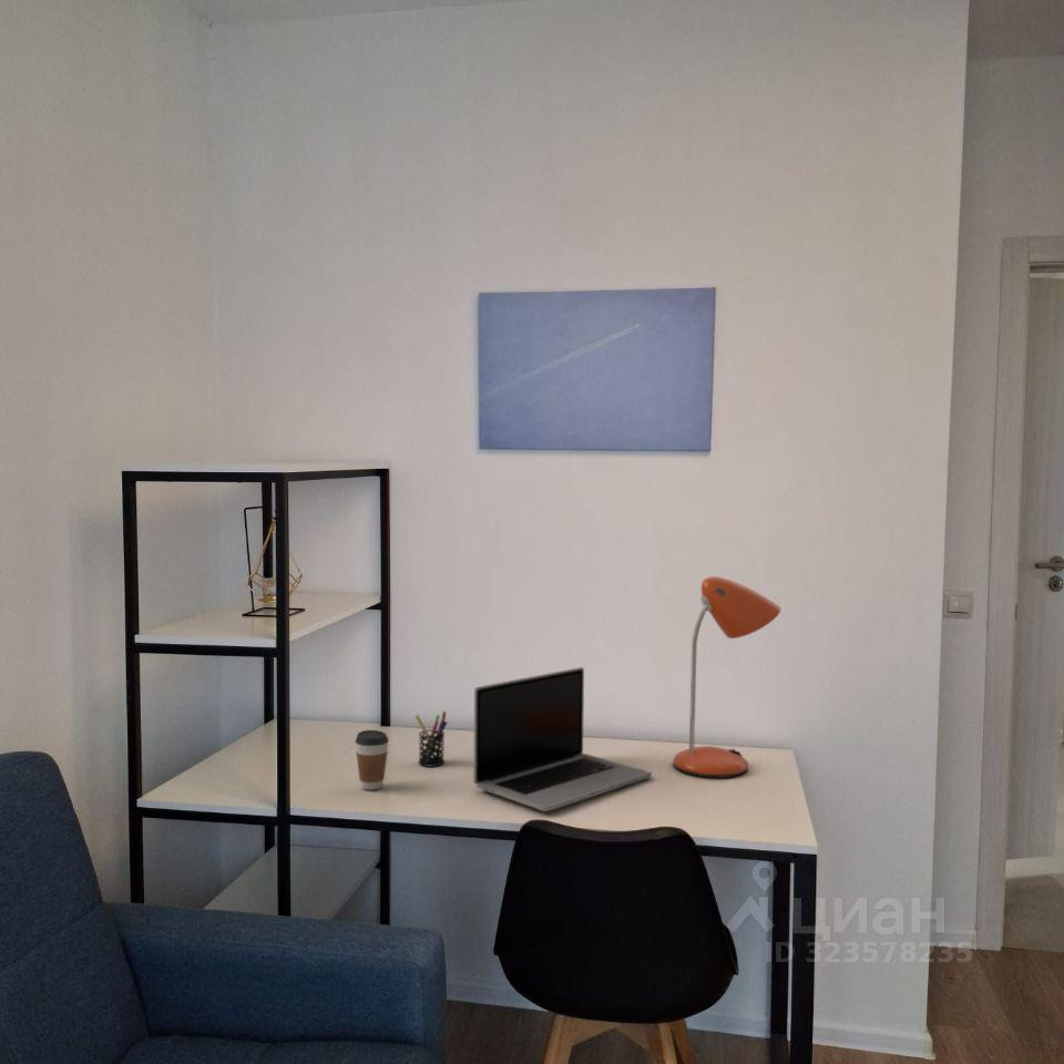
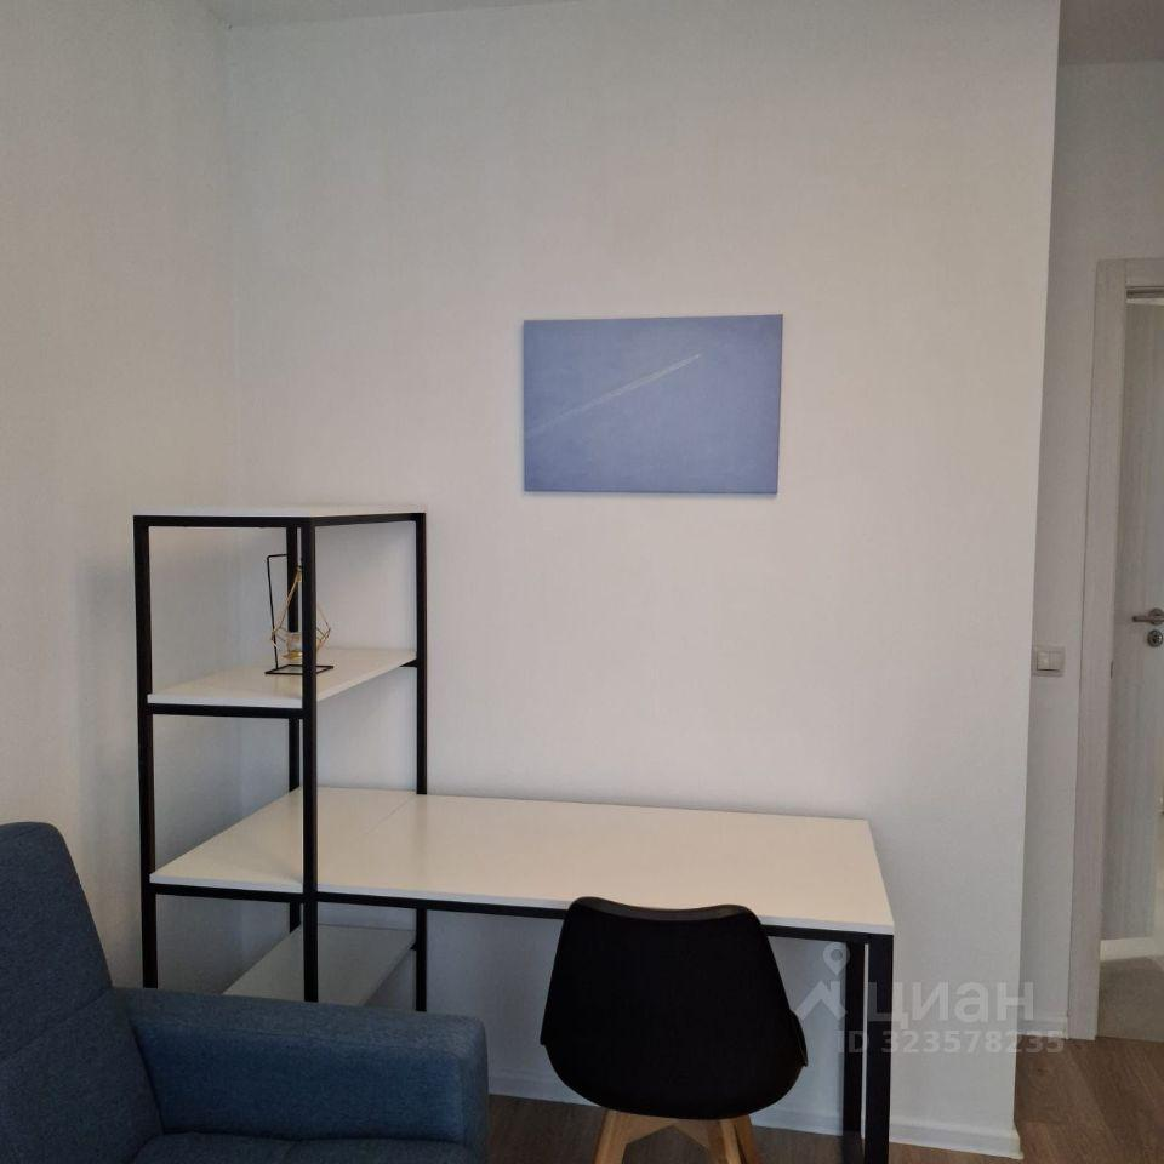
- laptop (565, 734)
- pen holder (433, 736)
- desk lamp (695, 671)
- coffee cup (371, 759)
